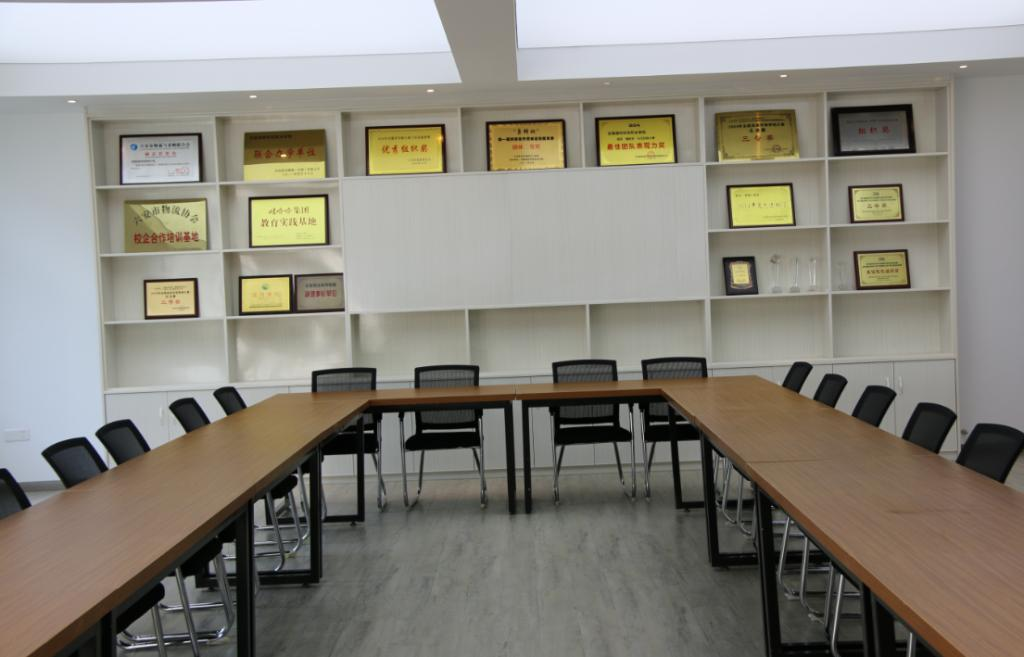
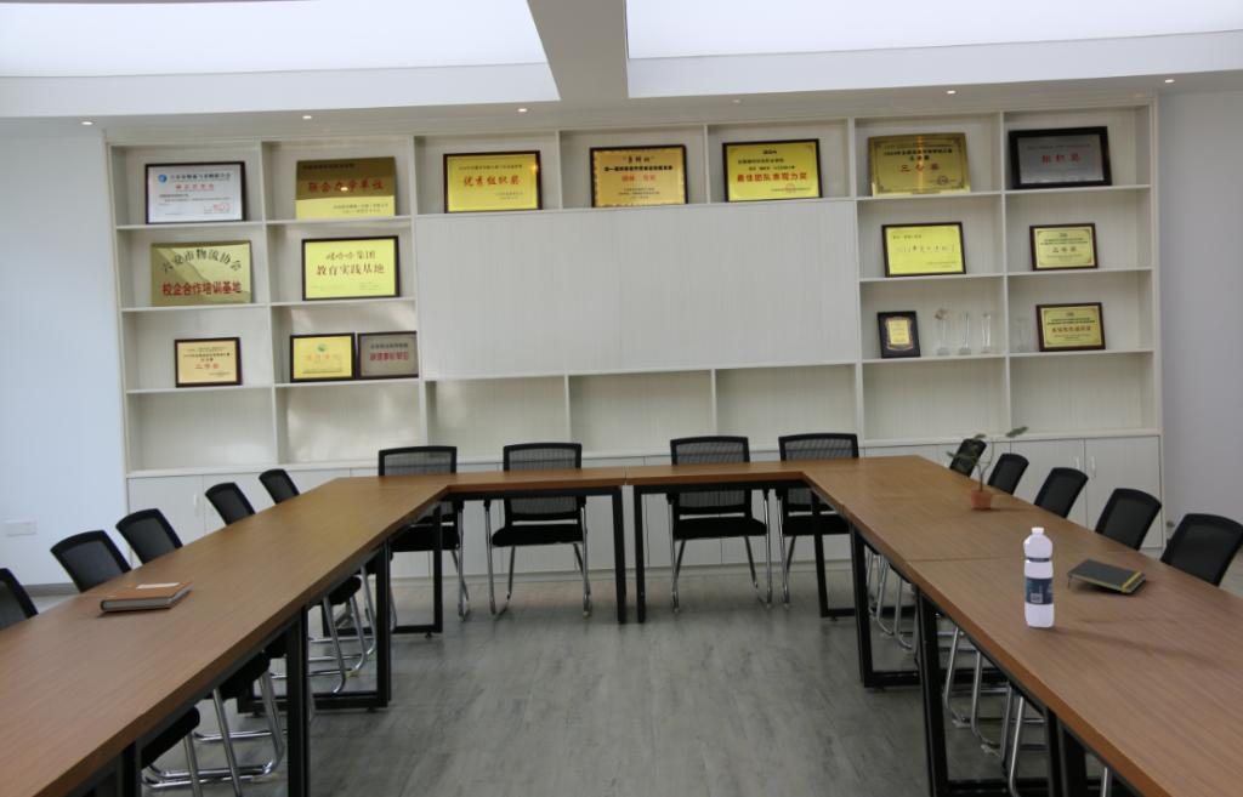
+ water bottle (1038, 576)
+ notepad (1107, 575)
+ notebook (148, 594)
+ potted plant (986, 467)
